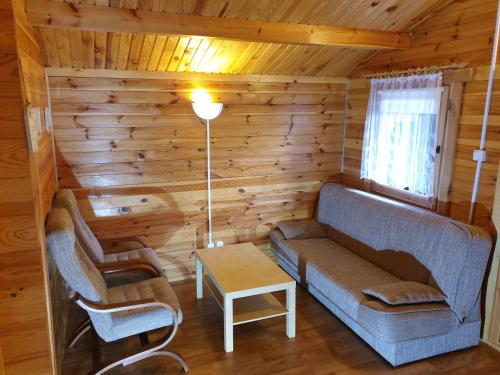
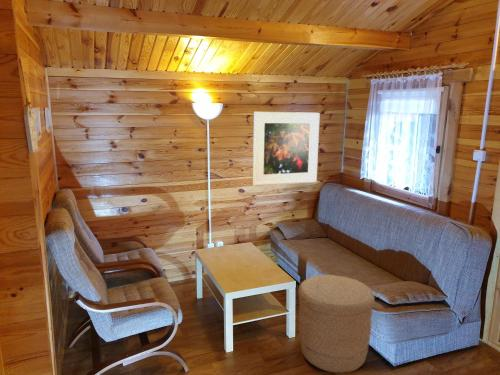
+ basket (334, 320)
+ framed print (286, 148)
